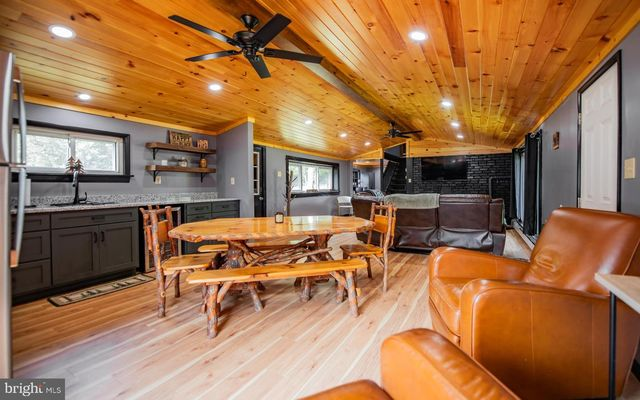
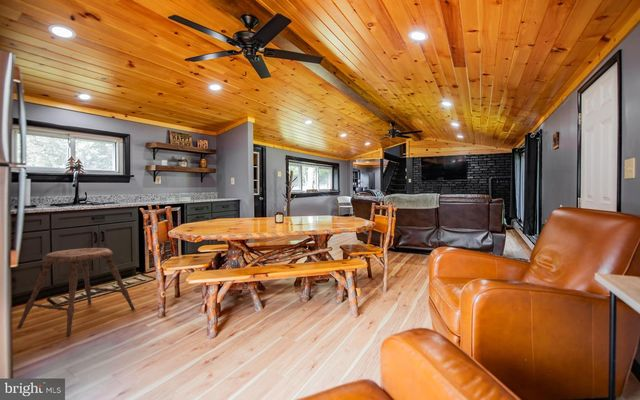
+ stool (76, 284)
